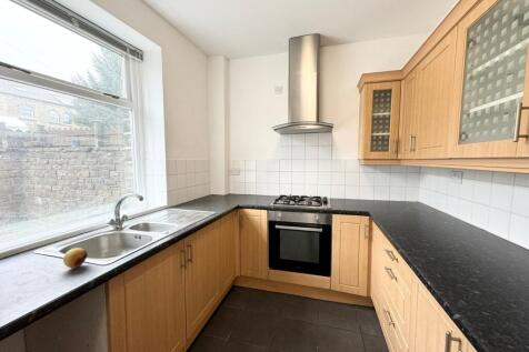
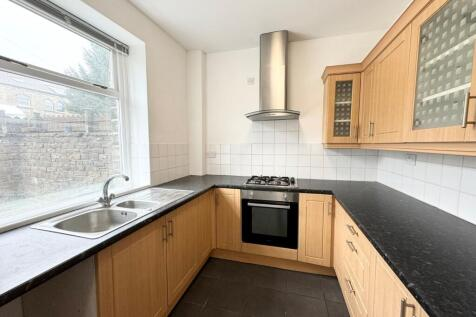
- fruit (76, 258)
